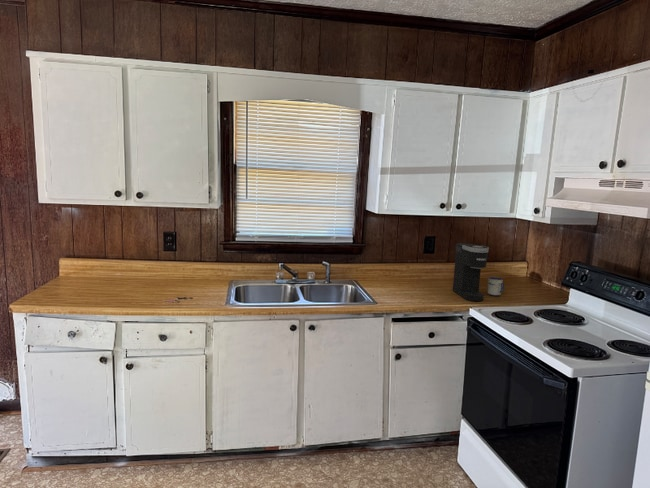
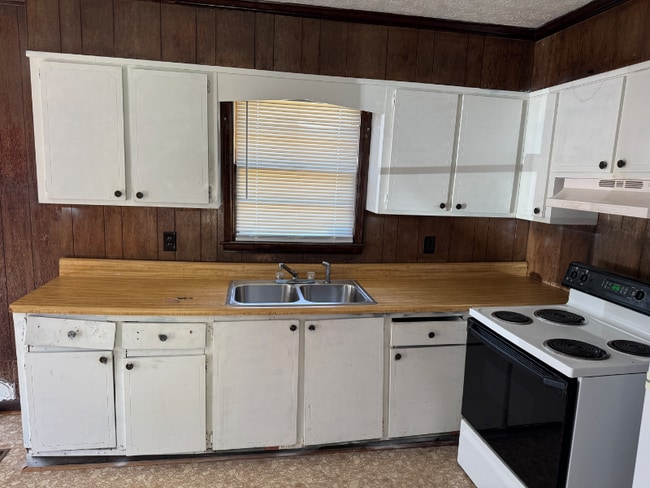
- mug (496, 287)
- coffee maker (469, 270)
